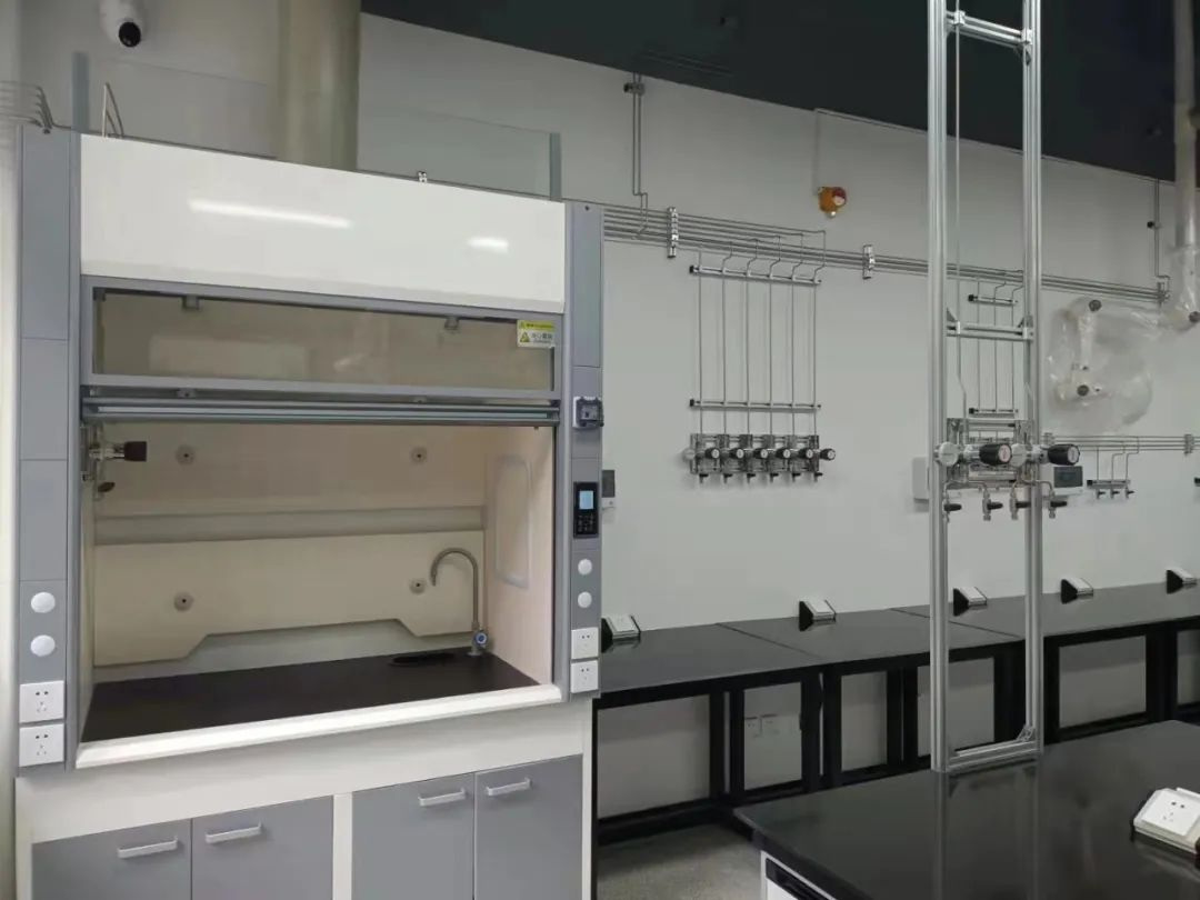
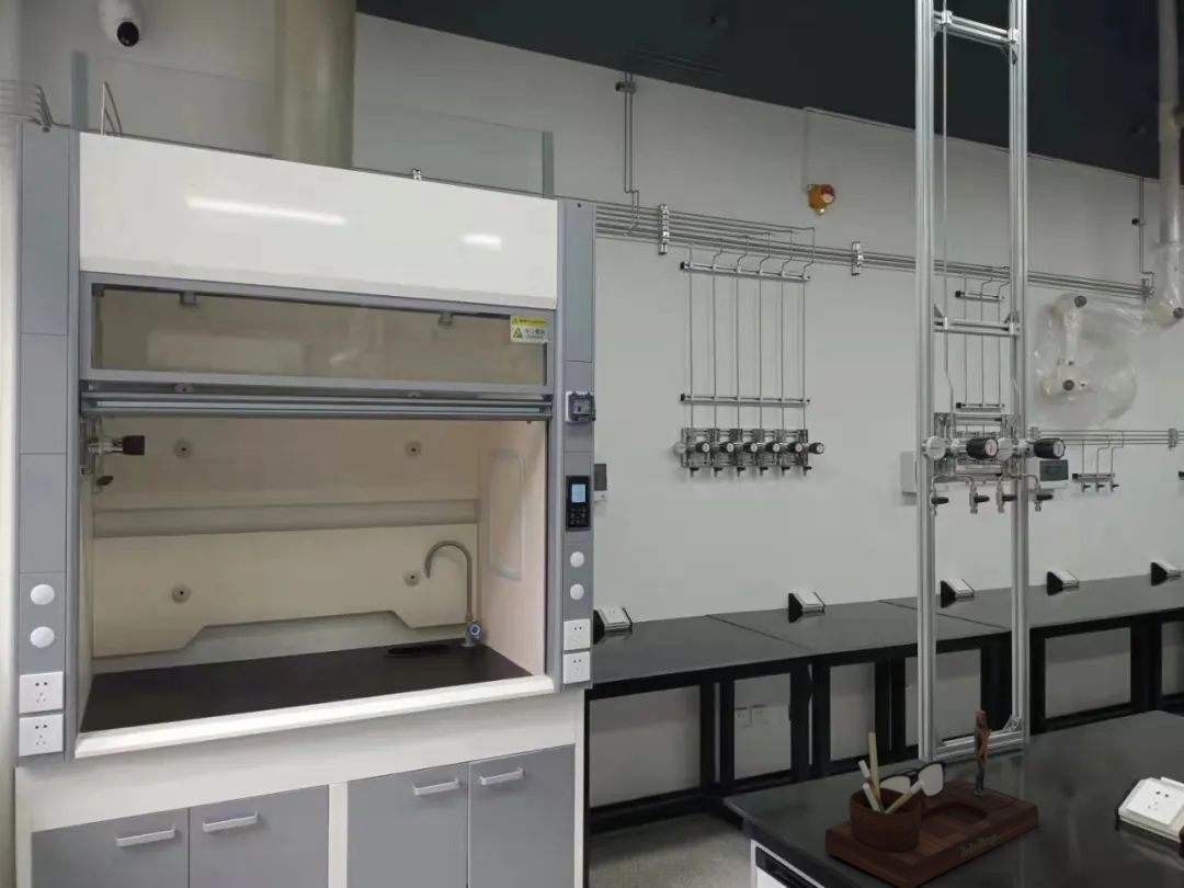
+ desk organizer (927, 784)
